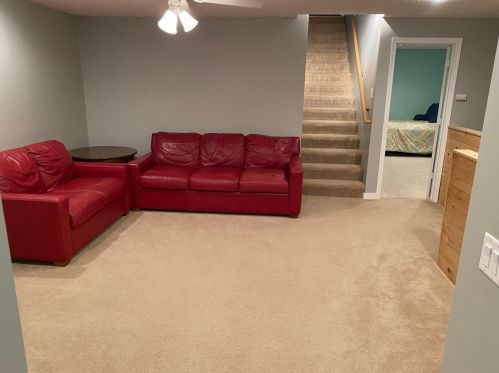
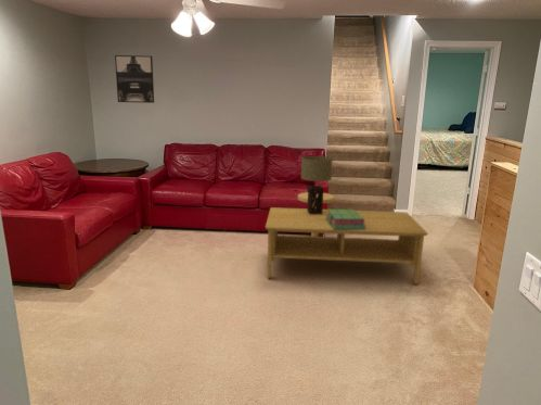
+ wall art (134, 79)
+ stack of books (345, 218)
+ side table (315, 207)
+ table lamp (315, 185)
+ coffee table (339, 243)
